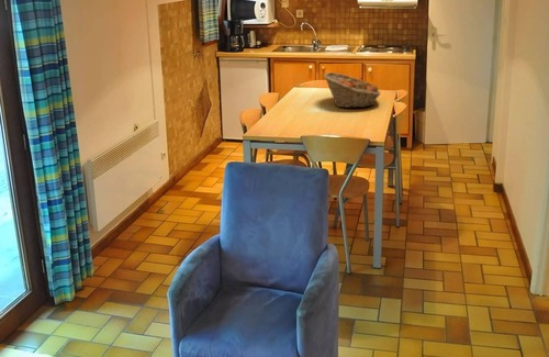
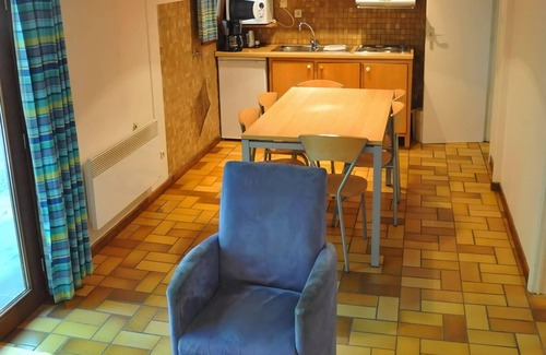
- fruit basket (351, 89)
